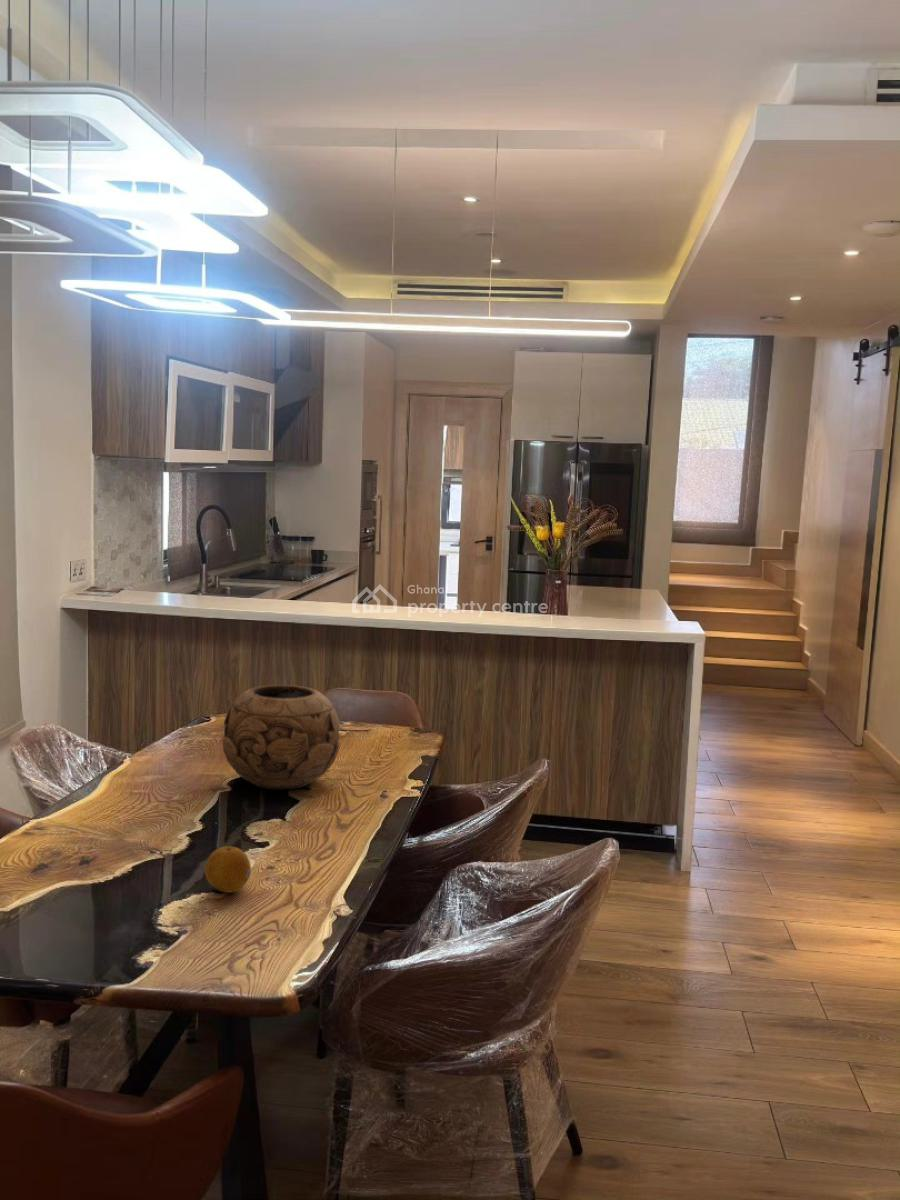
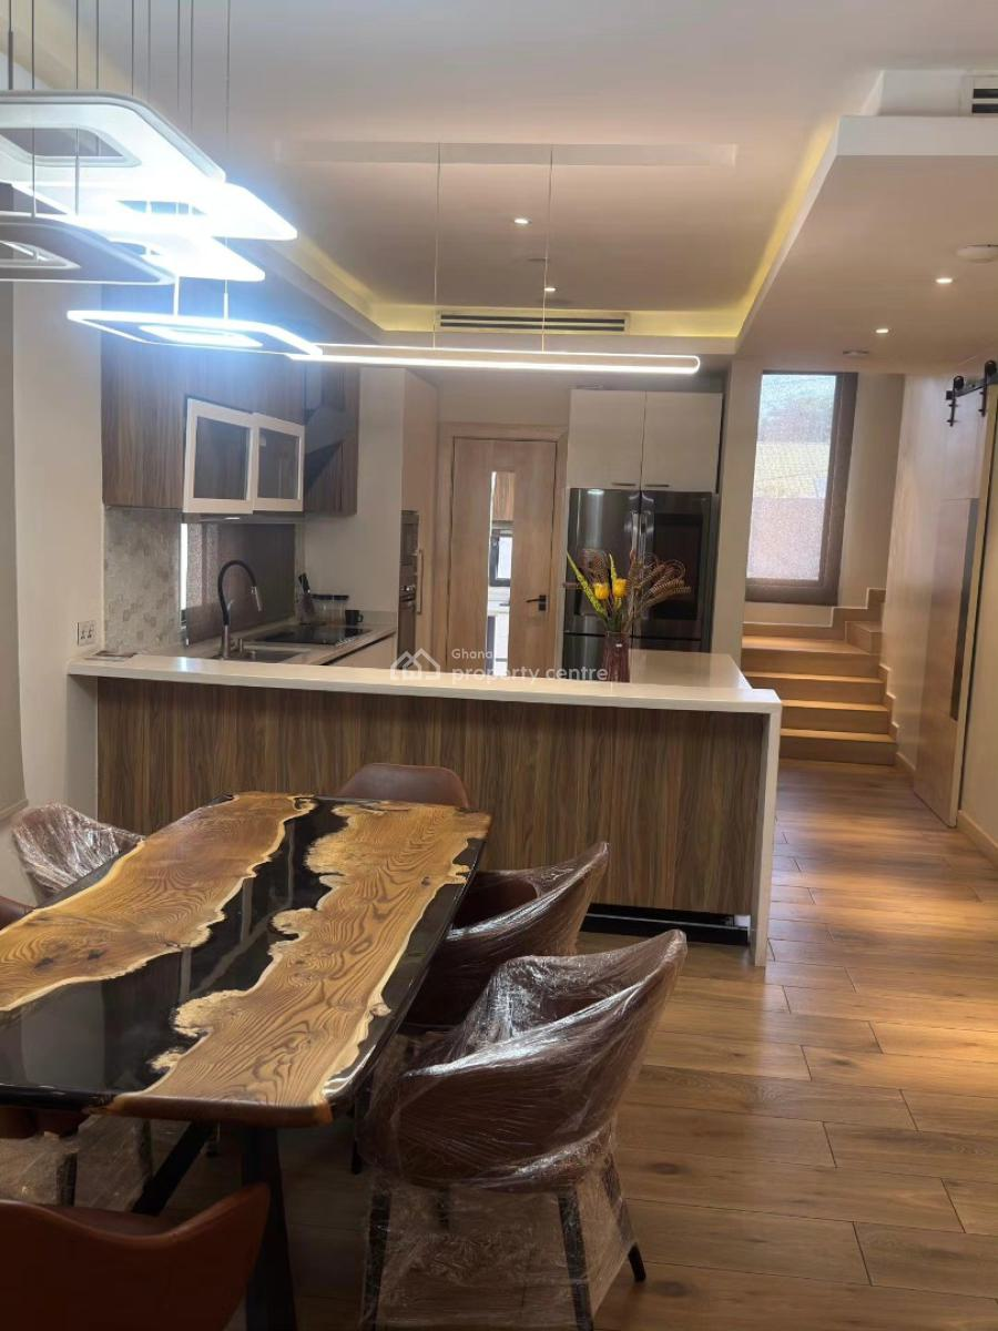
- decorative bowl (281, 736)
- fruit (228, 869)
